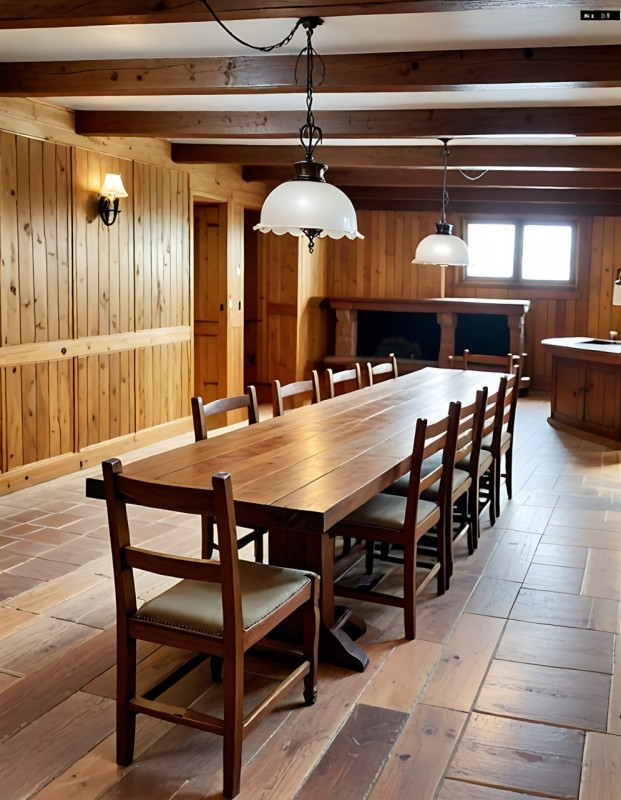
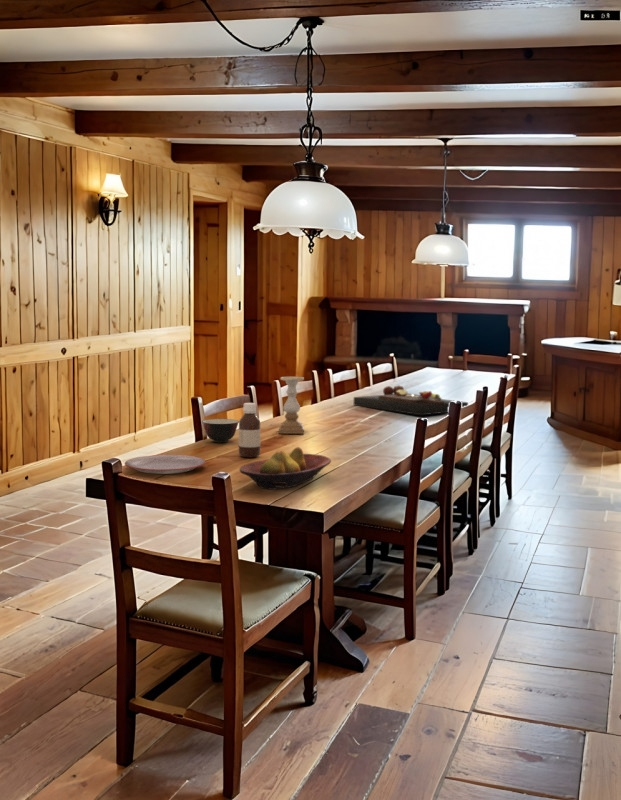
+ candle holder (291, 404)
+ bottle (249, 429)
+ soup bowl (220, 431)
+ cutting board (409, 398)
+ plate (165, 465)
+ fruit bowl (286, 465)
